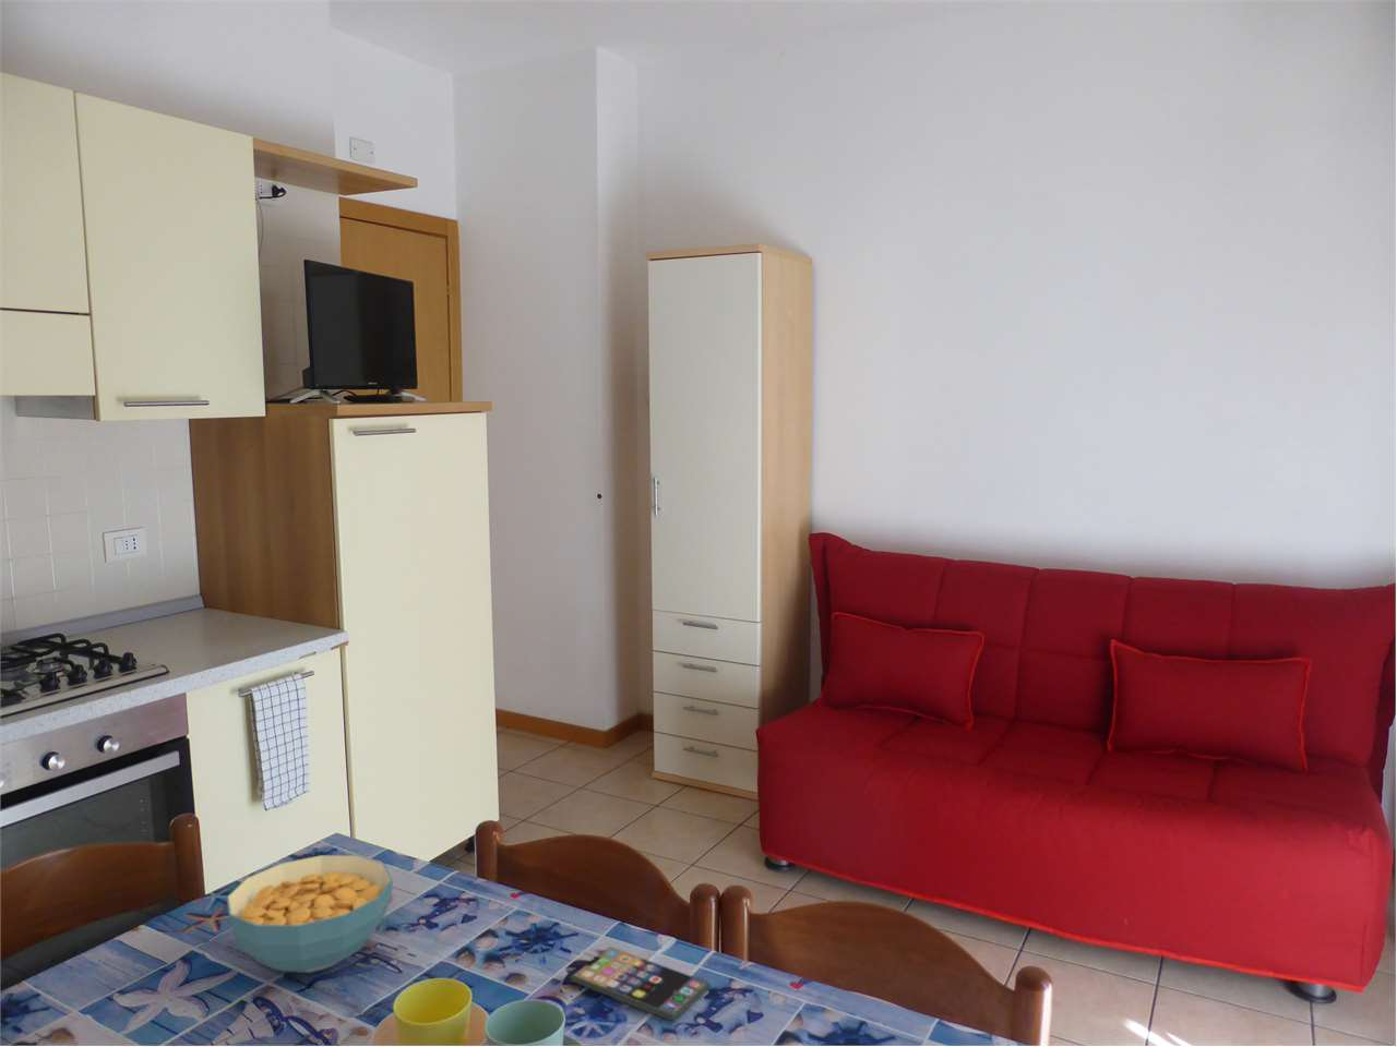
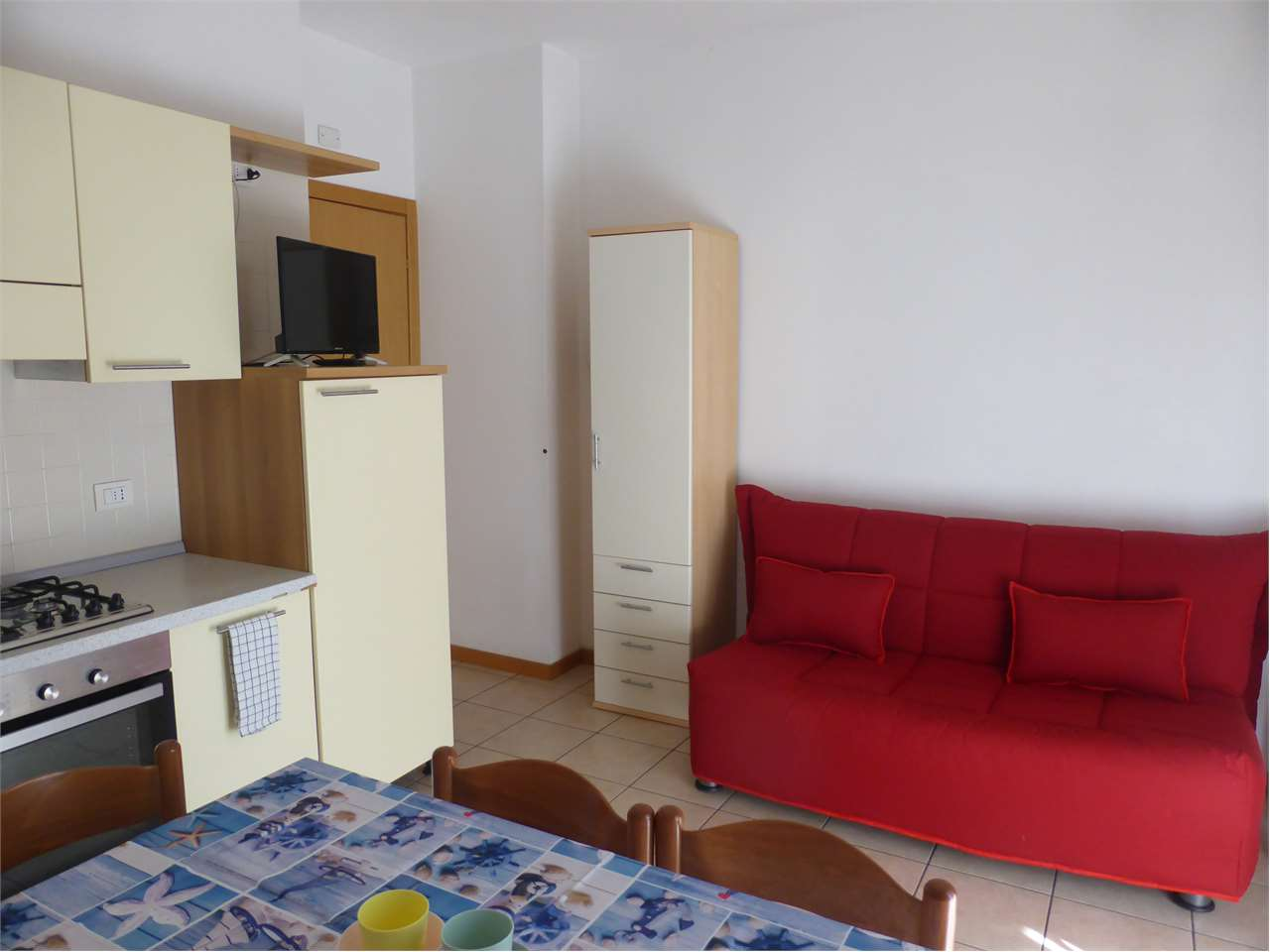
- smartphone (639, 981)
- cereal bowl (312, 924)
